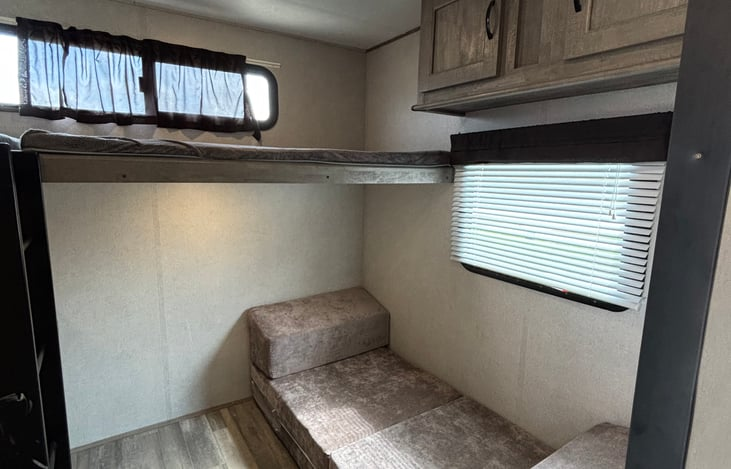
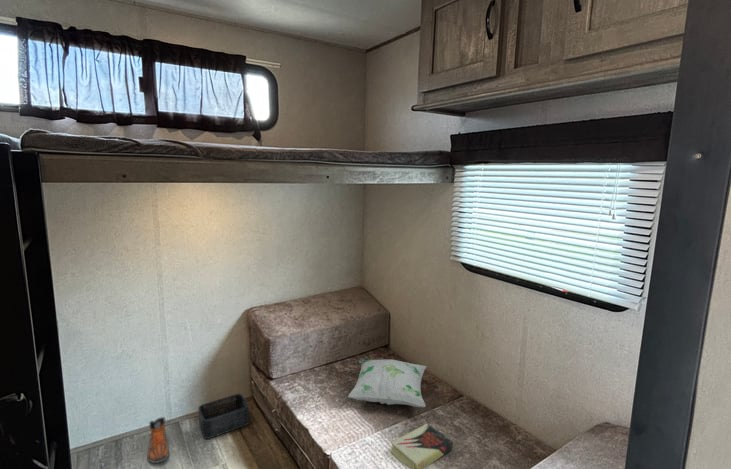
+ storage bin (223, 415)
+ book (421, 446)
+ sneaker (156, 437)
+ decorative pillow (387, 379)
